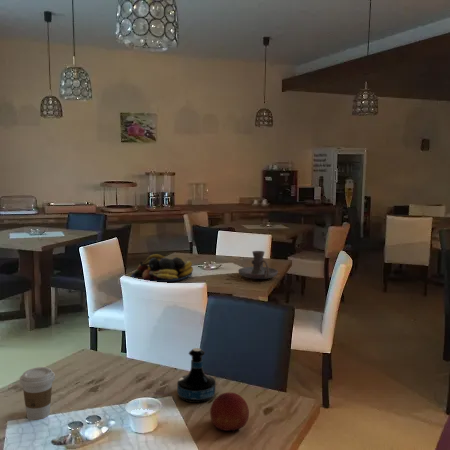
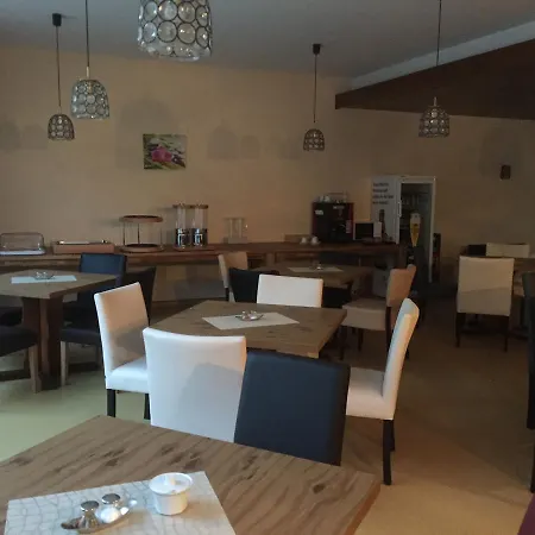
- fruit (229, 410)
- coffee cup (37, 393)
- candle holder (259, 265)
- fruit bowl (161, 265)
- tequila bottle (196, 372)
